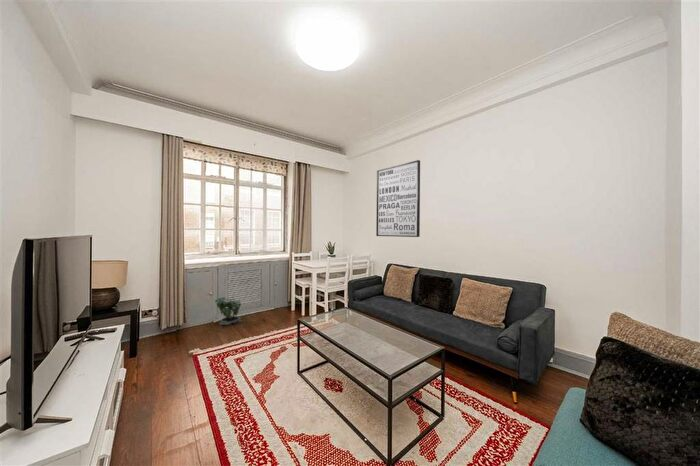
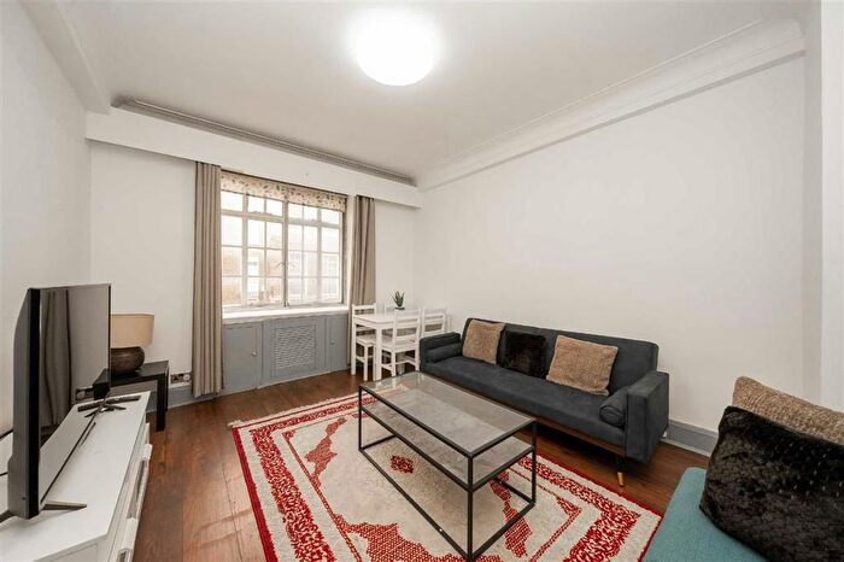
- wall art (396, 201)
- potted plant (228, 308)
